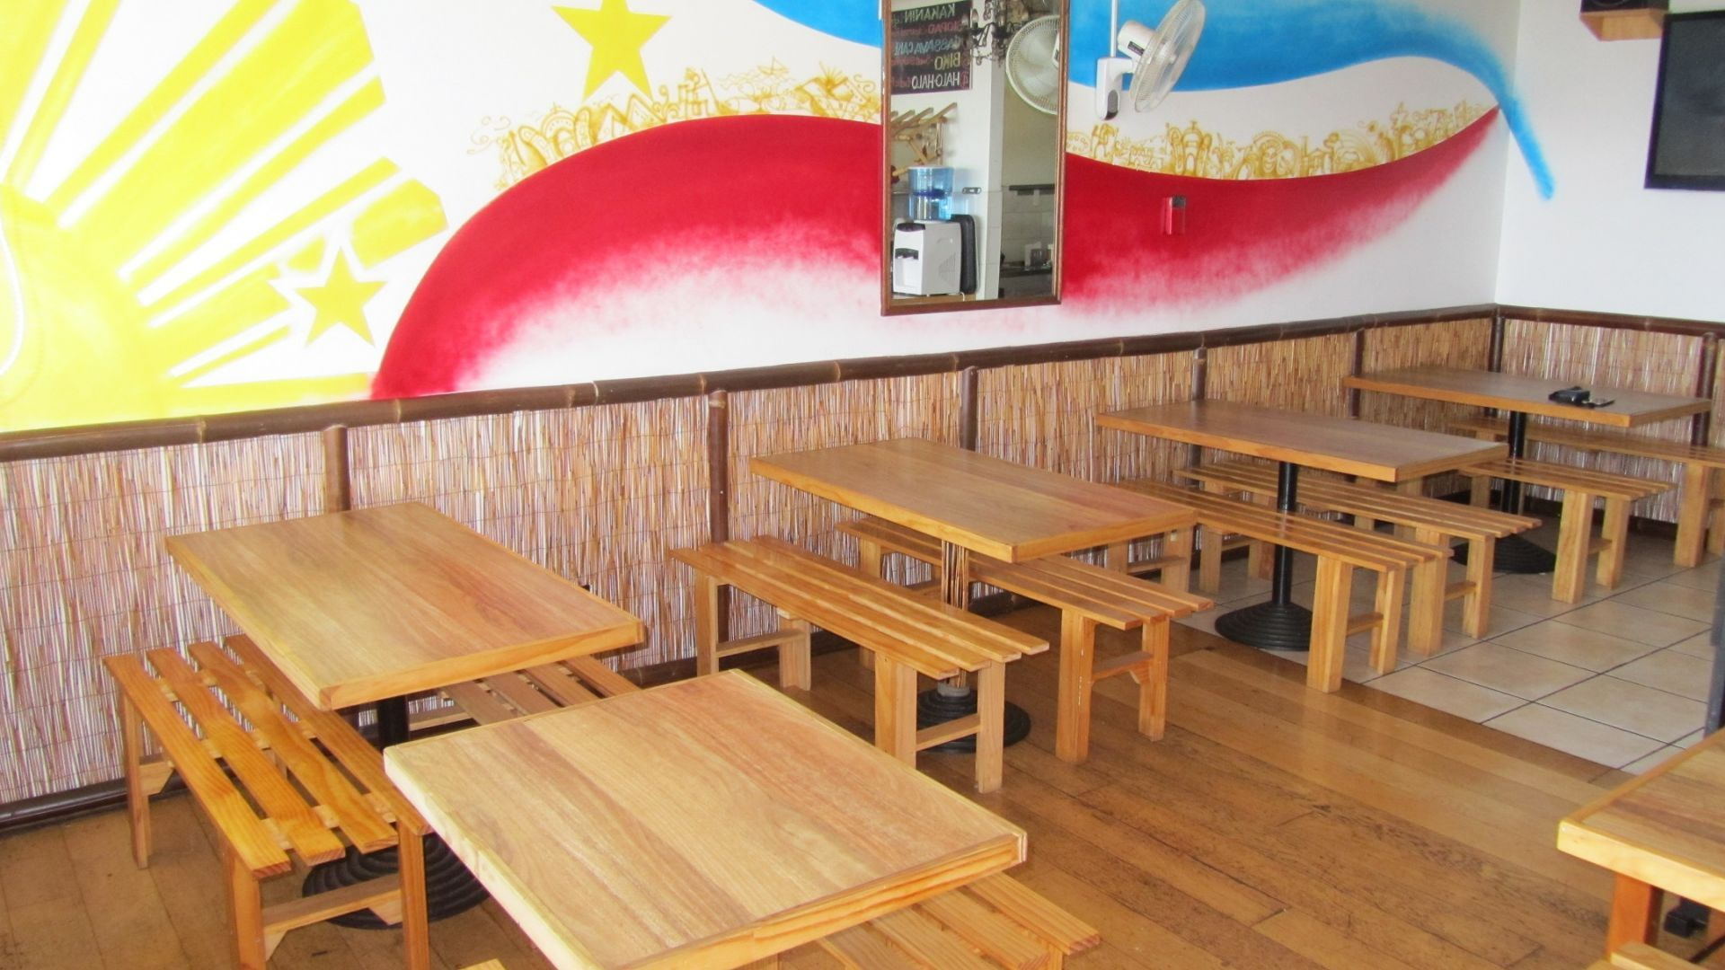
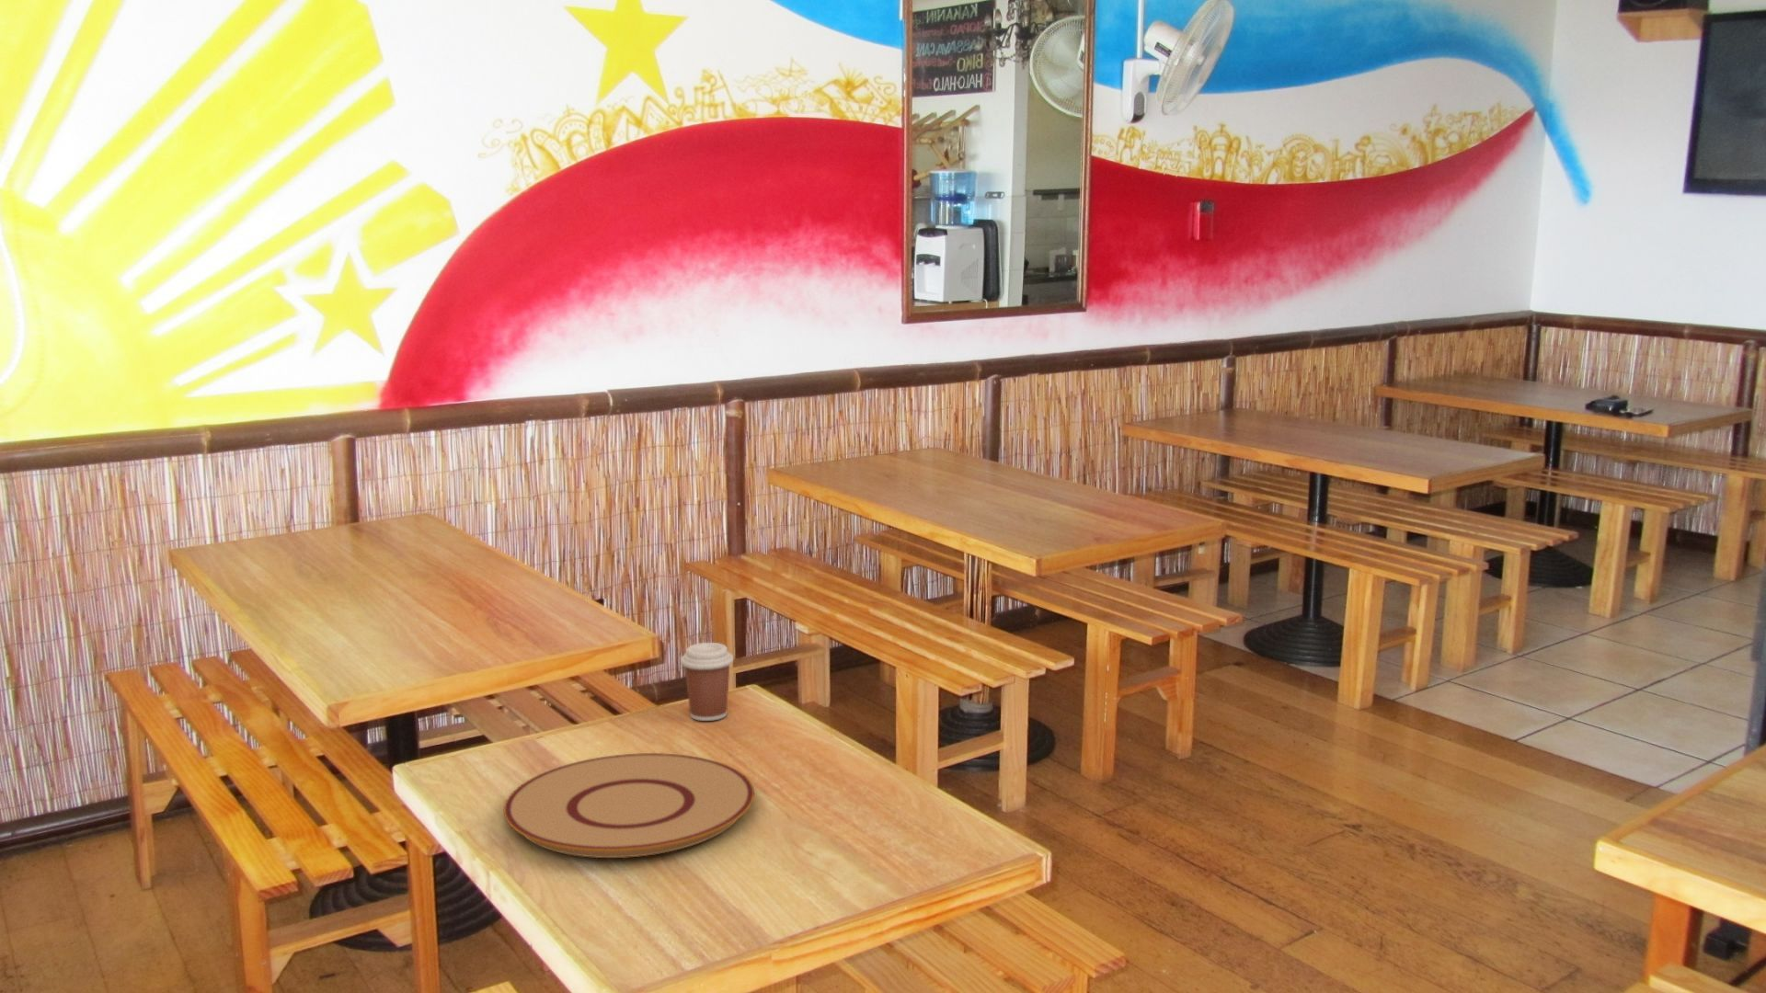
+ coffee cup (707, 681)
+ plate (631, 803)
